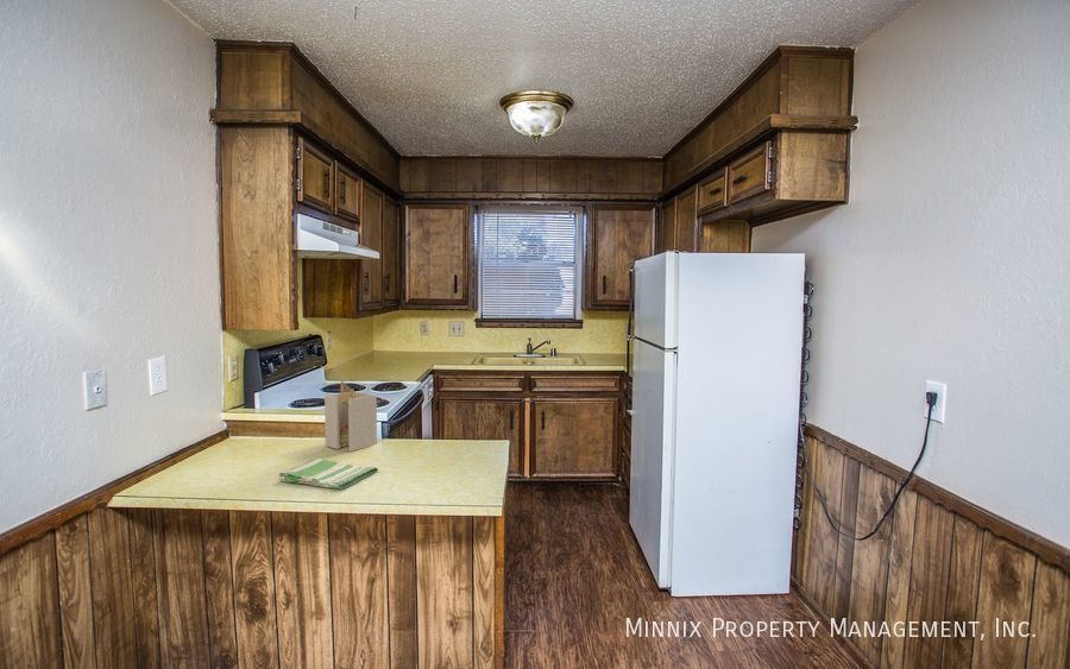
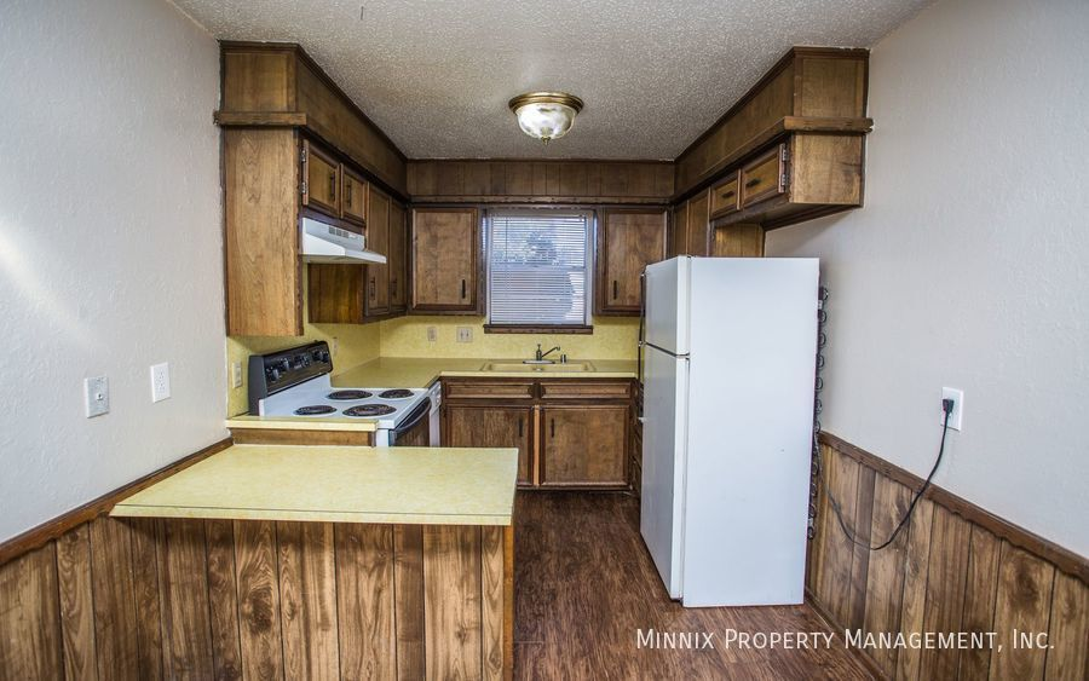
- utensil holder (351, 411)
- dish towel (328, 472)
